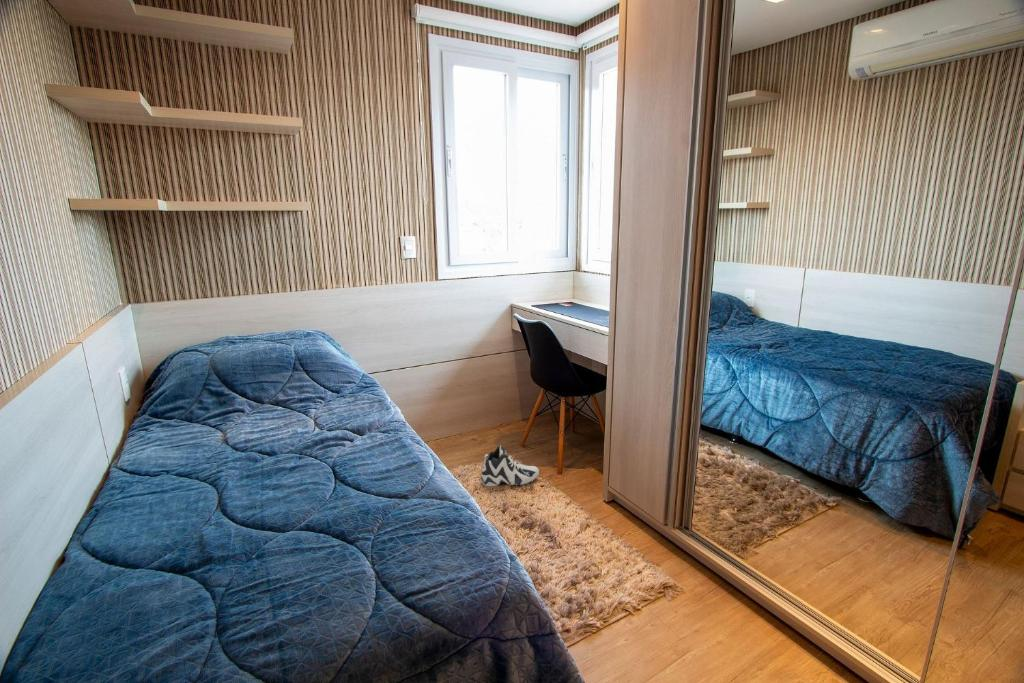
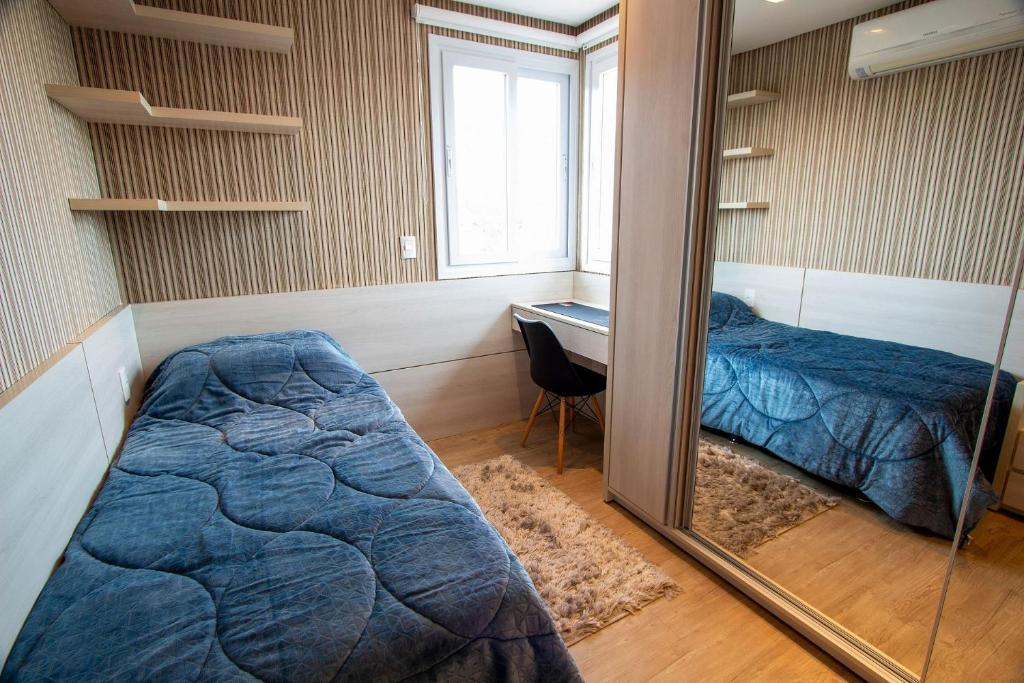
- sneaker (510, 462)
